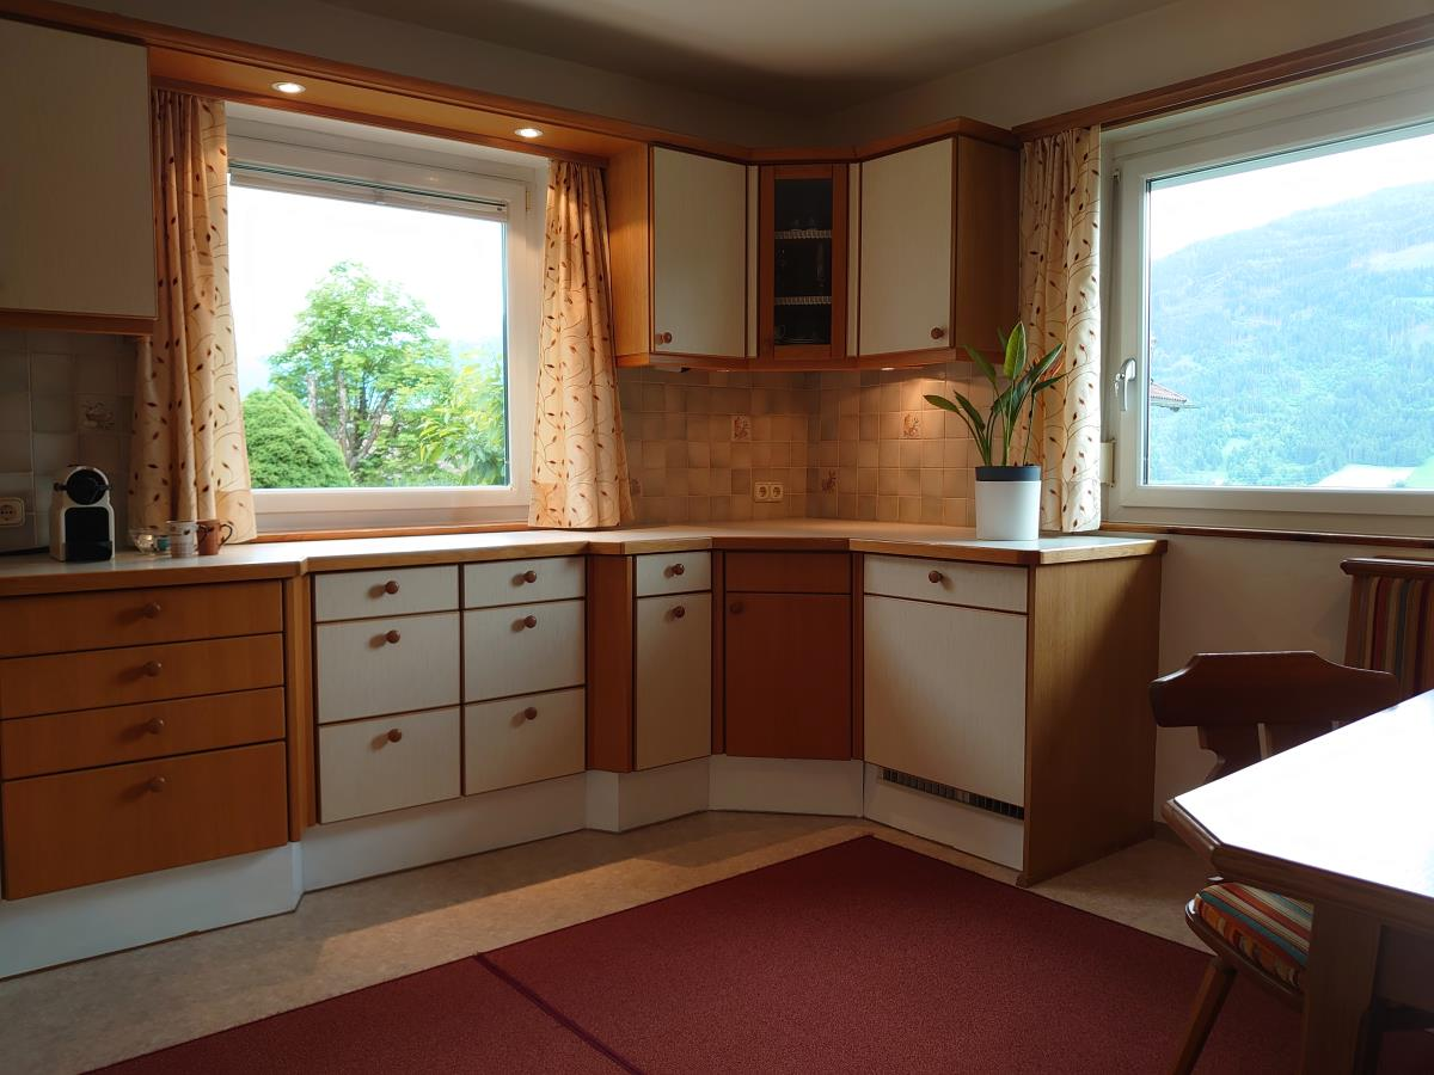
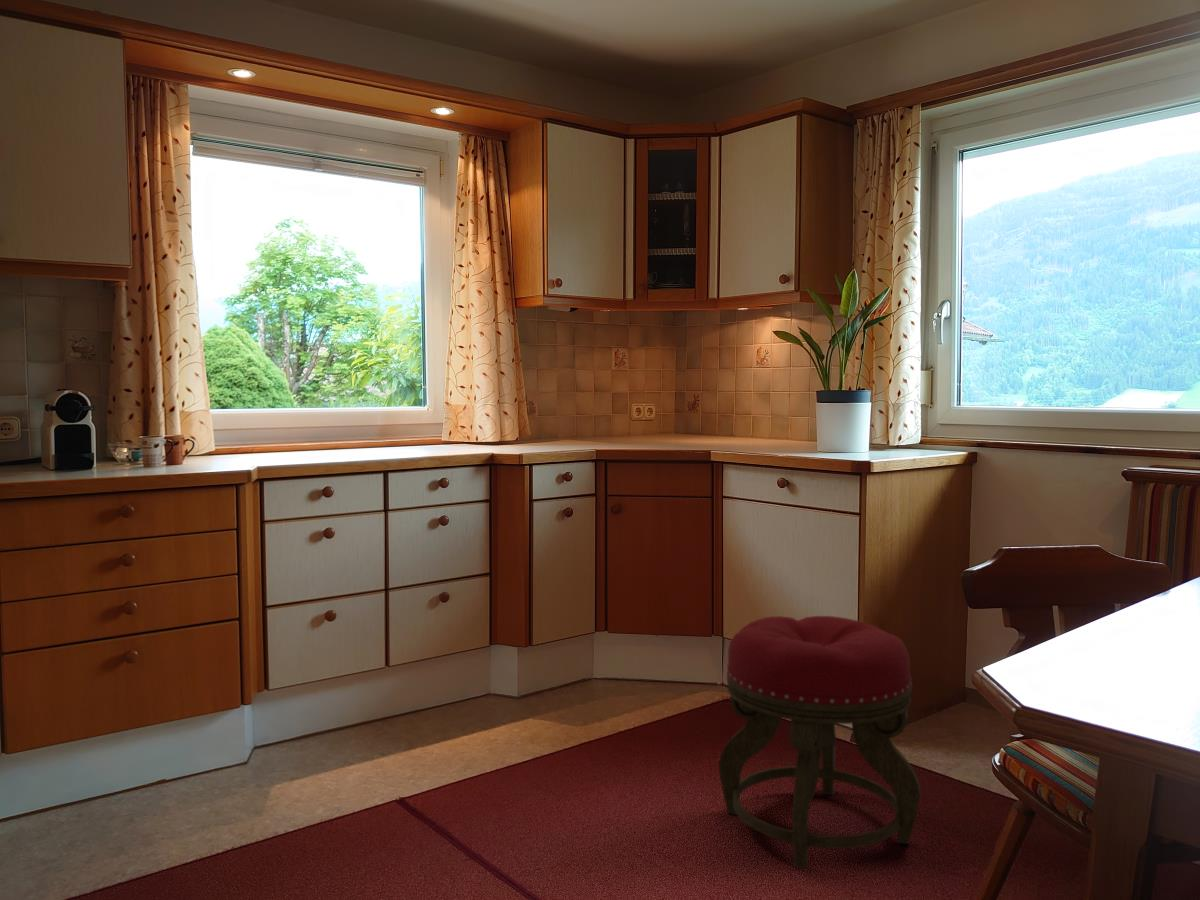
+ stool (816, 728)
